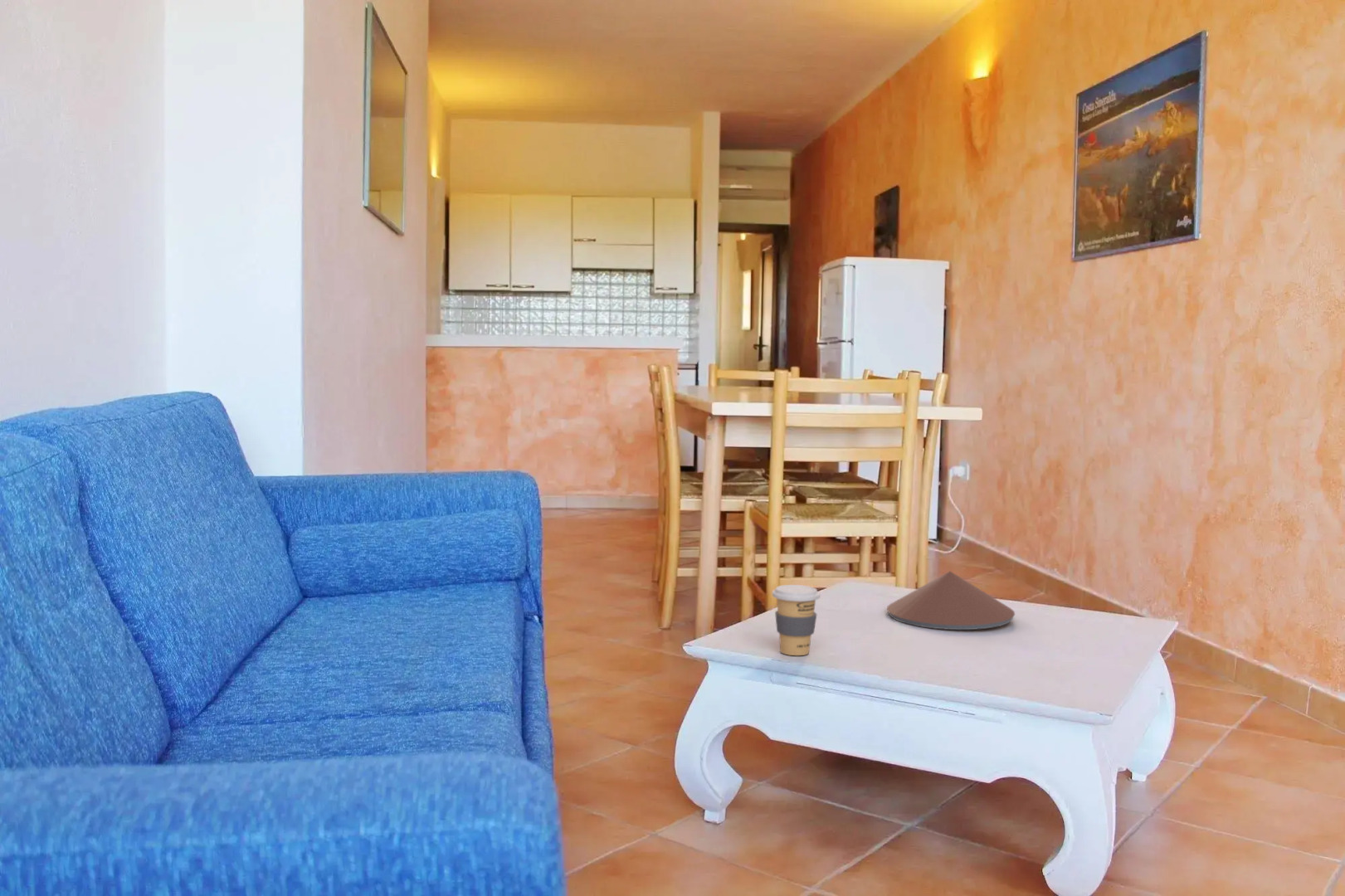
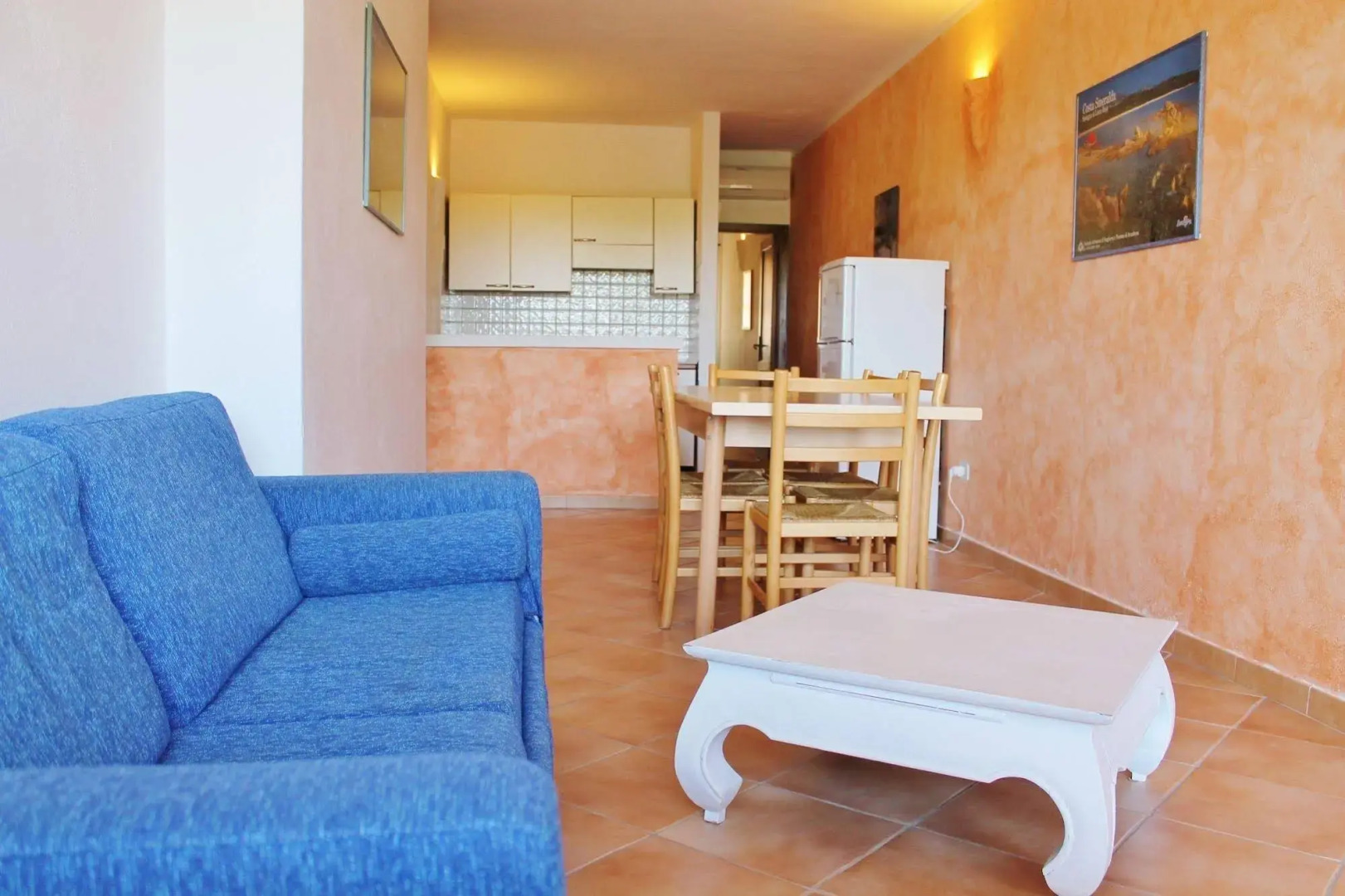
- decorative bowl (950, 594)
- coffee cup (795, 620)
